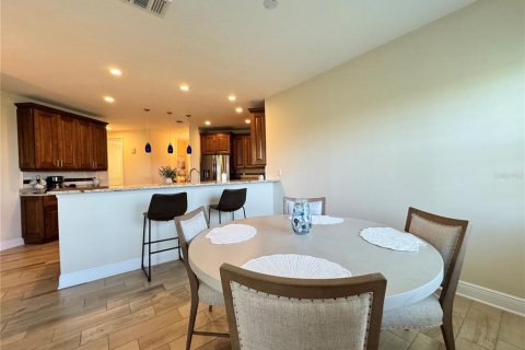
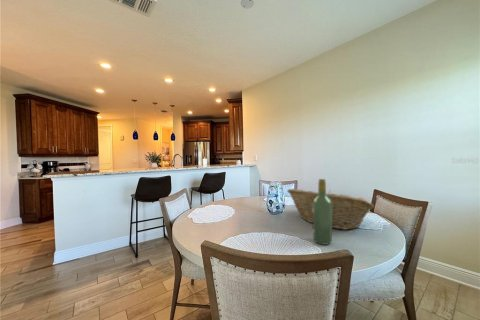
+ fruit basket (331, 201)
+ wine bottle (322, 210)
